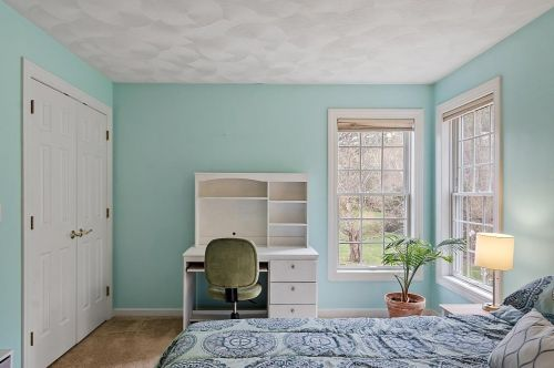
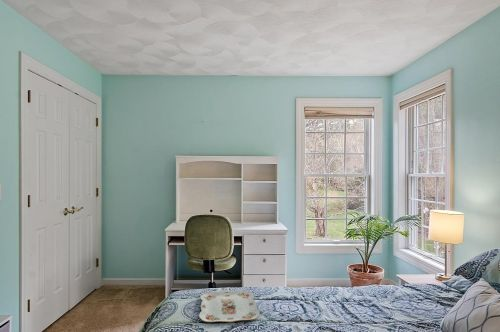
+ serving tray (228, 305)
